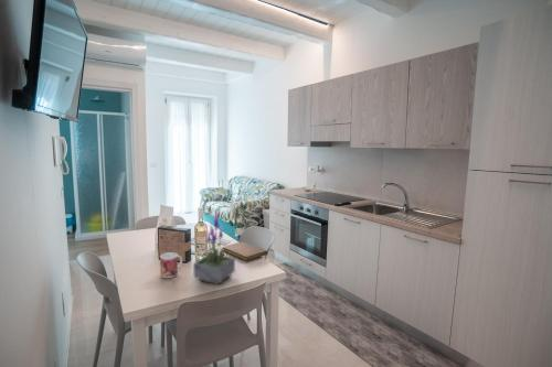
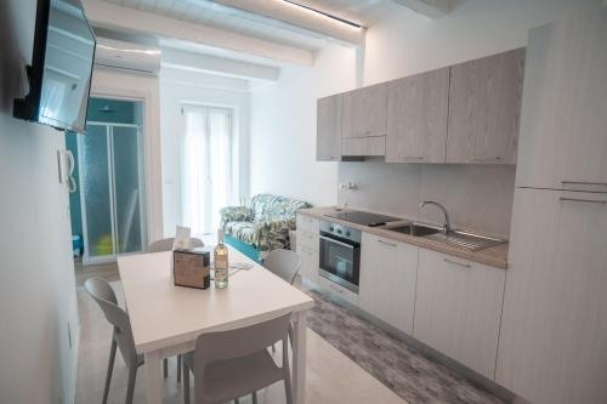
- potted plant (214, 244)
- notebook (244, 250)
- mug (172, 263)
